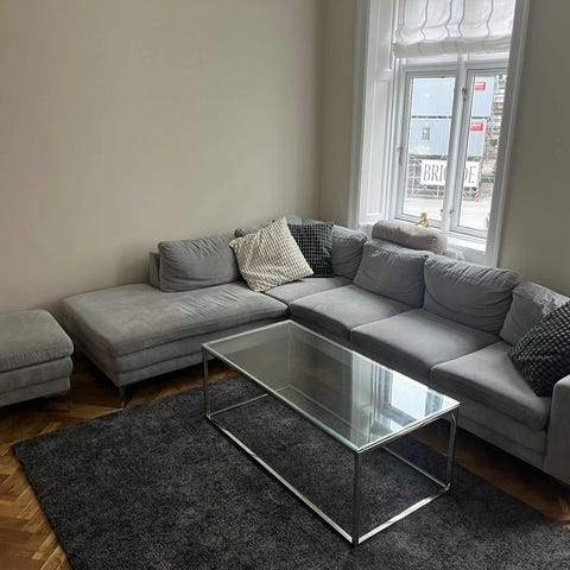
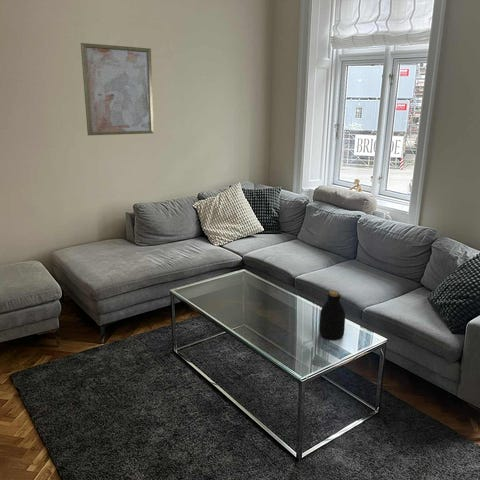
+ bottle (332, 313)
+ wall art (120, 91)
